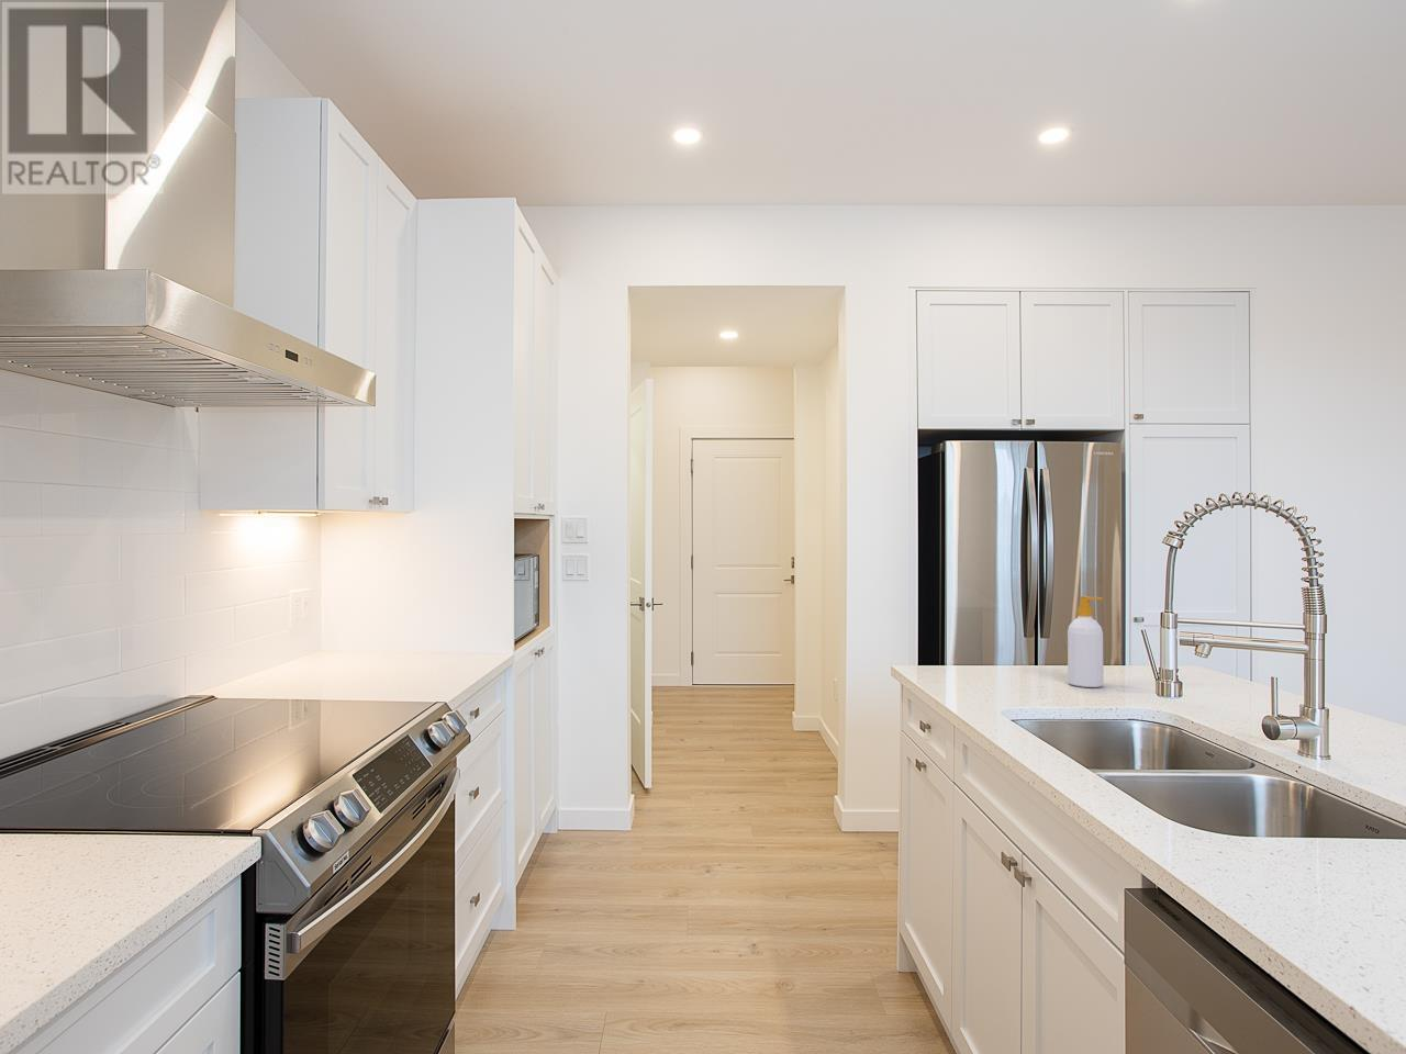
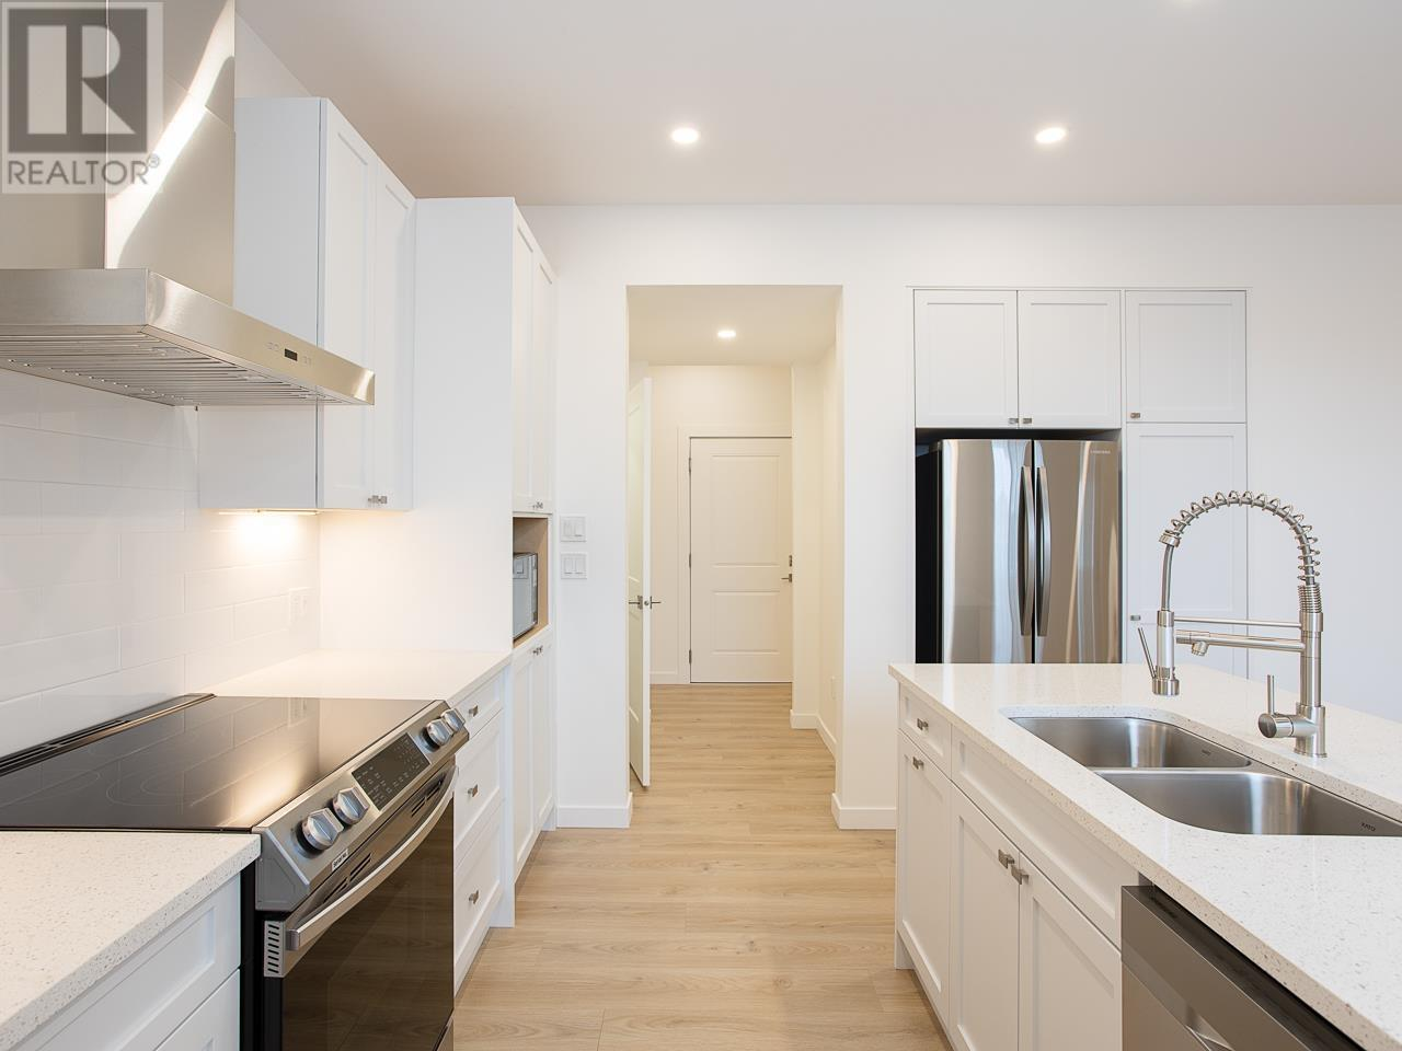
- soap bottle (1086, 640)
